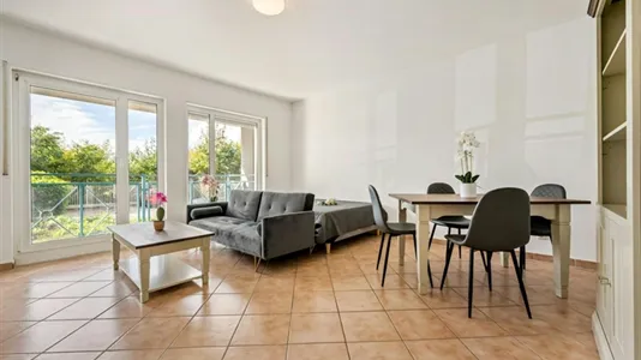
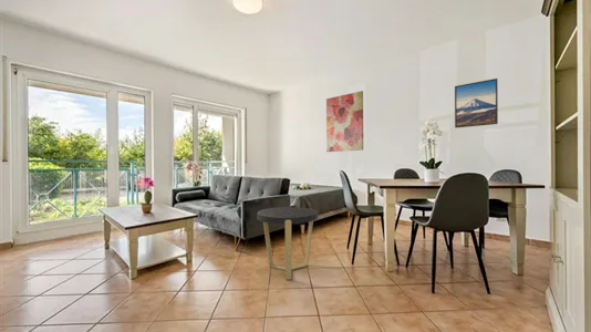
+ wall art (343, 123)
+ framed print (475, 104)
+ side table (288, 240)
